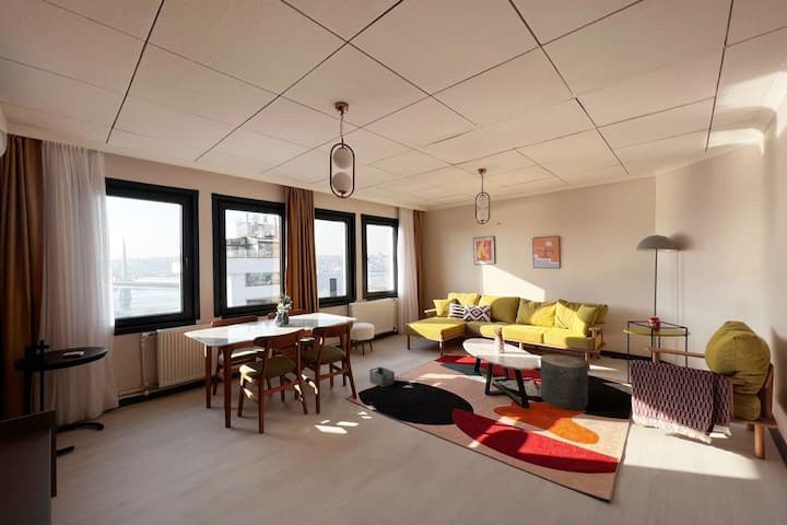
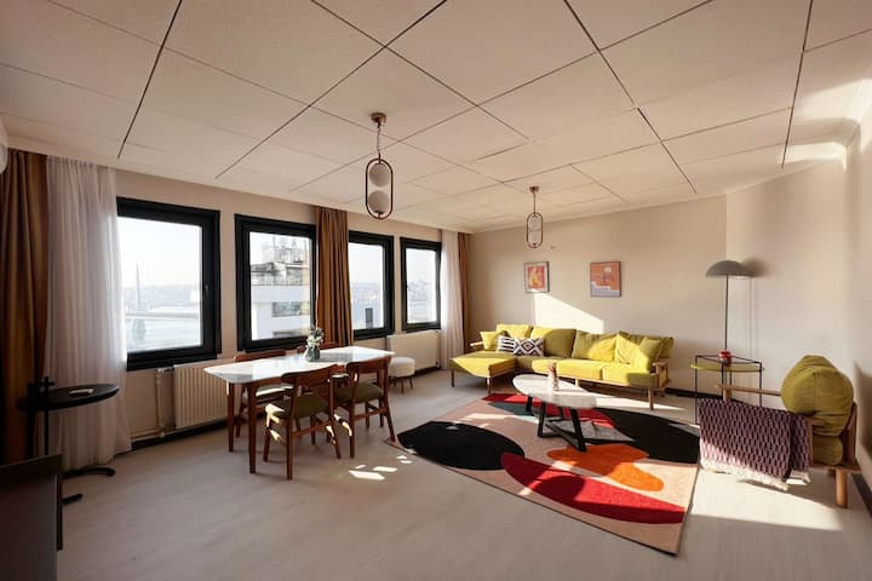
- storage bin (381, 376)
- stool (564, 380)
